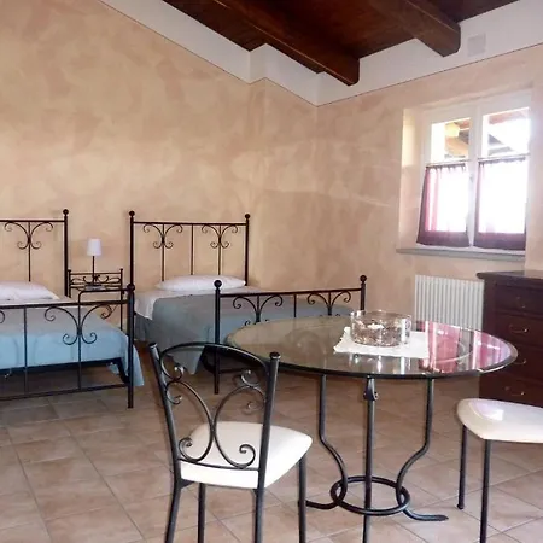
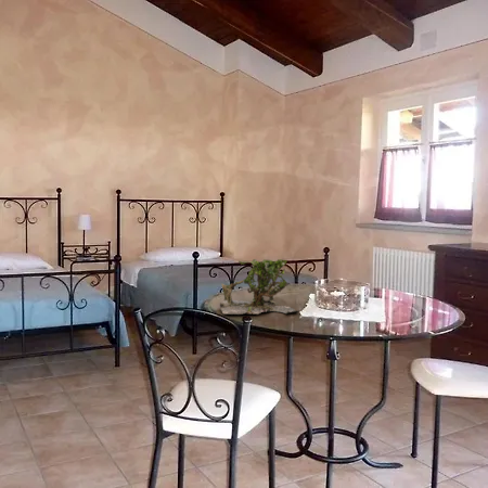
+ plant (258, 283)
